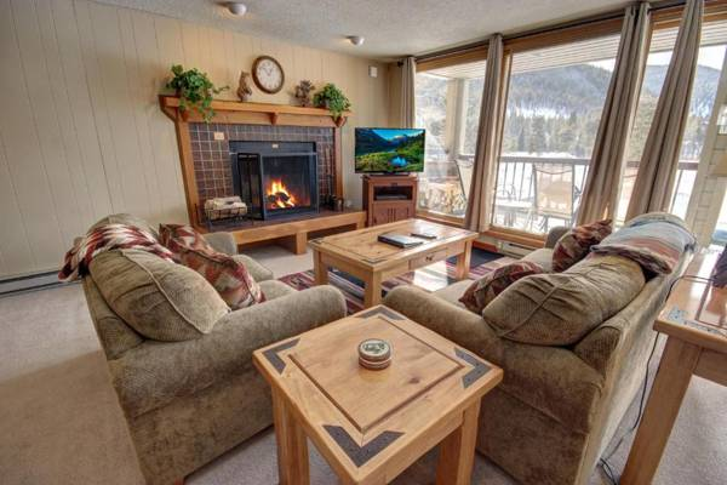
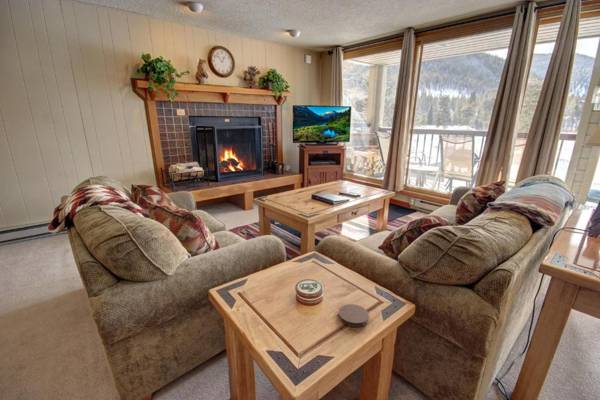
+ coaster (353, 314)
